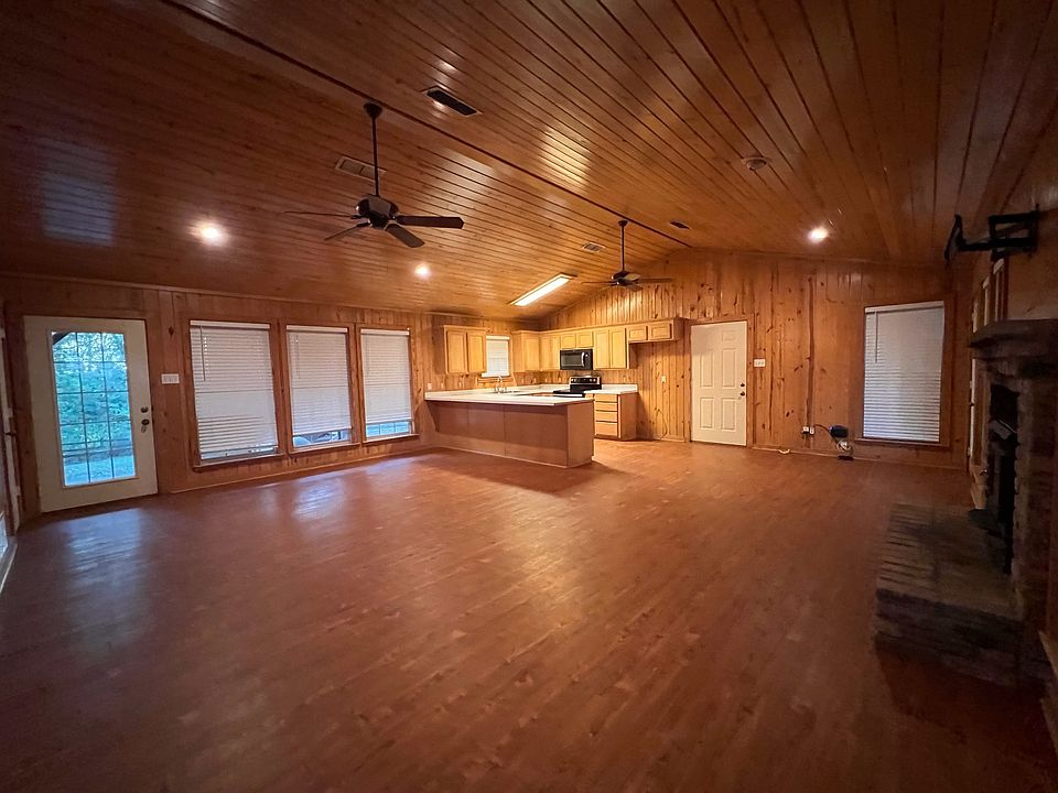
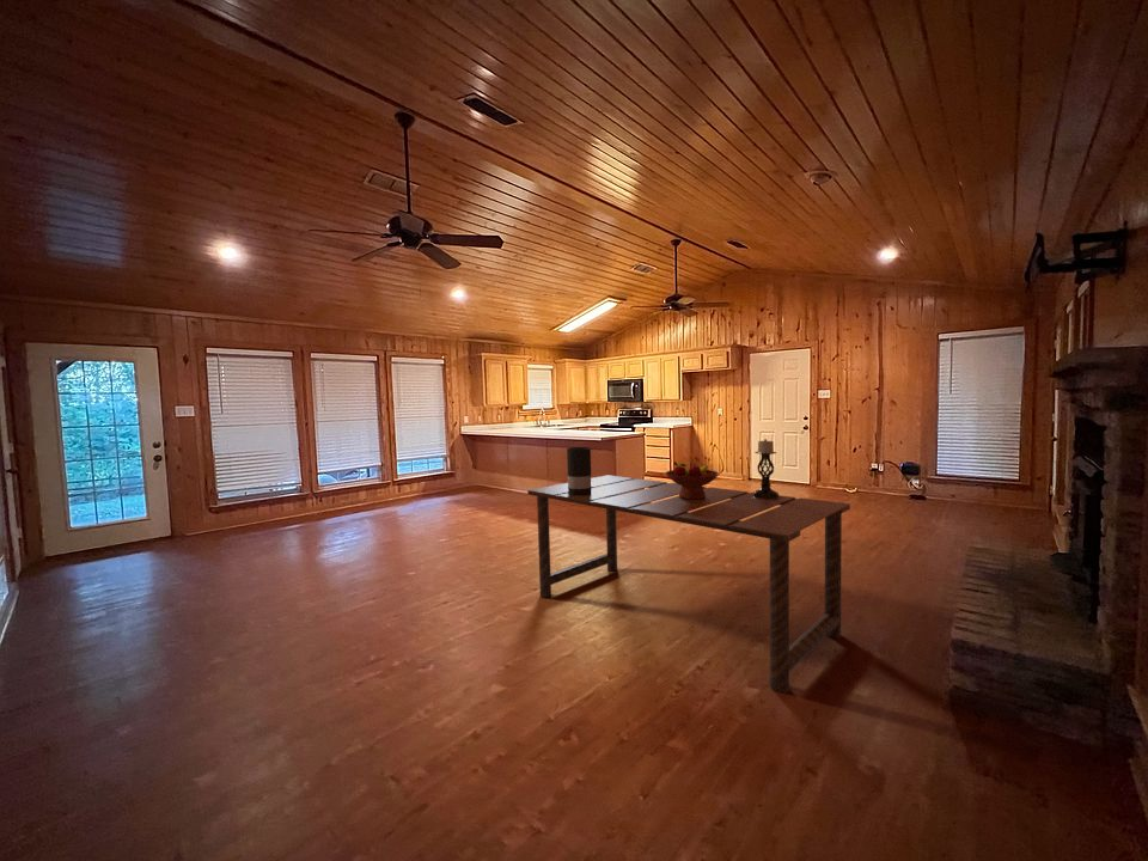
+ fruit bowl (691, 480)
+ candle holder (767, 466)
+ dining table (678, 521)
+ vase (579, 470)
